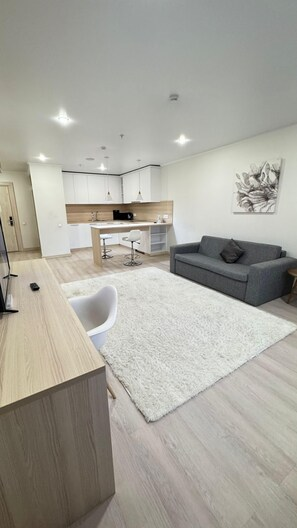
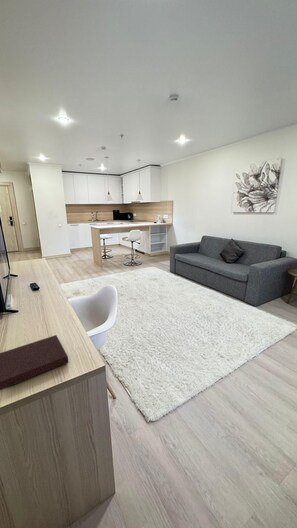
+ notebook (29, 359)
